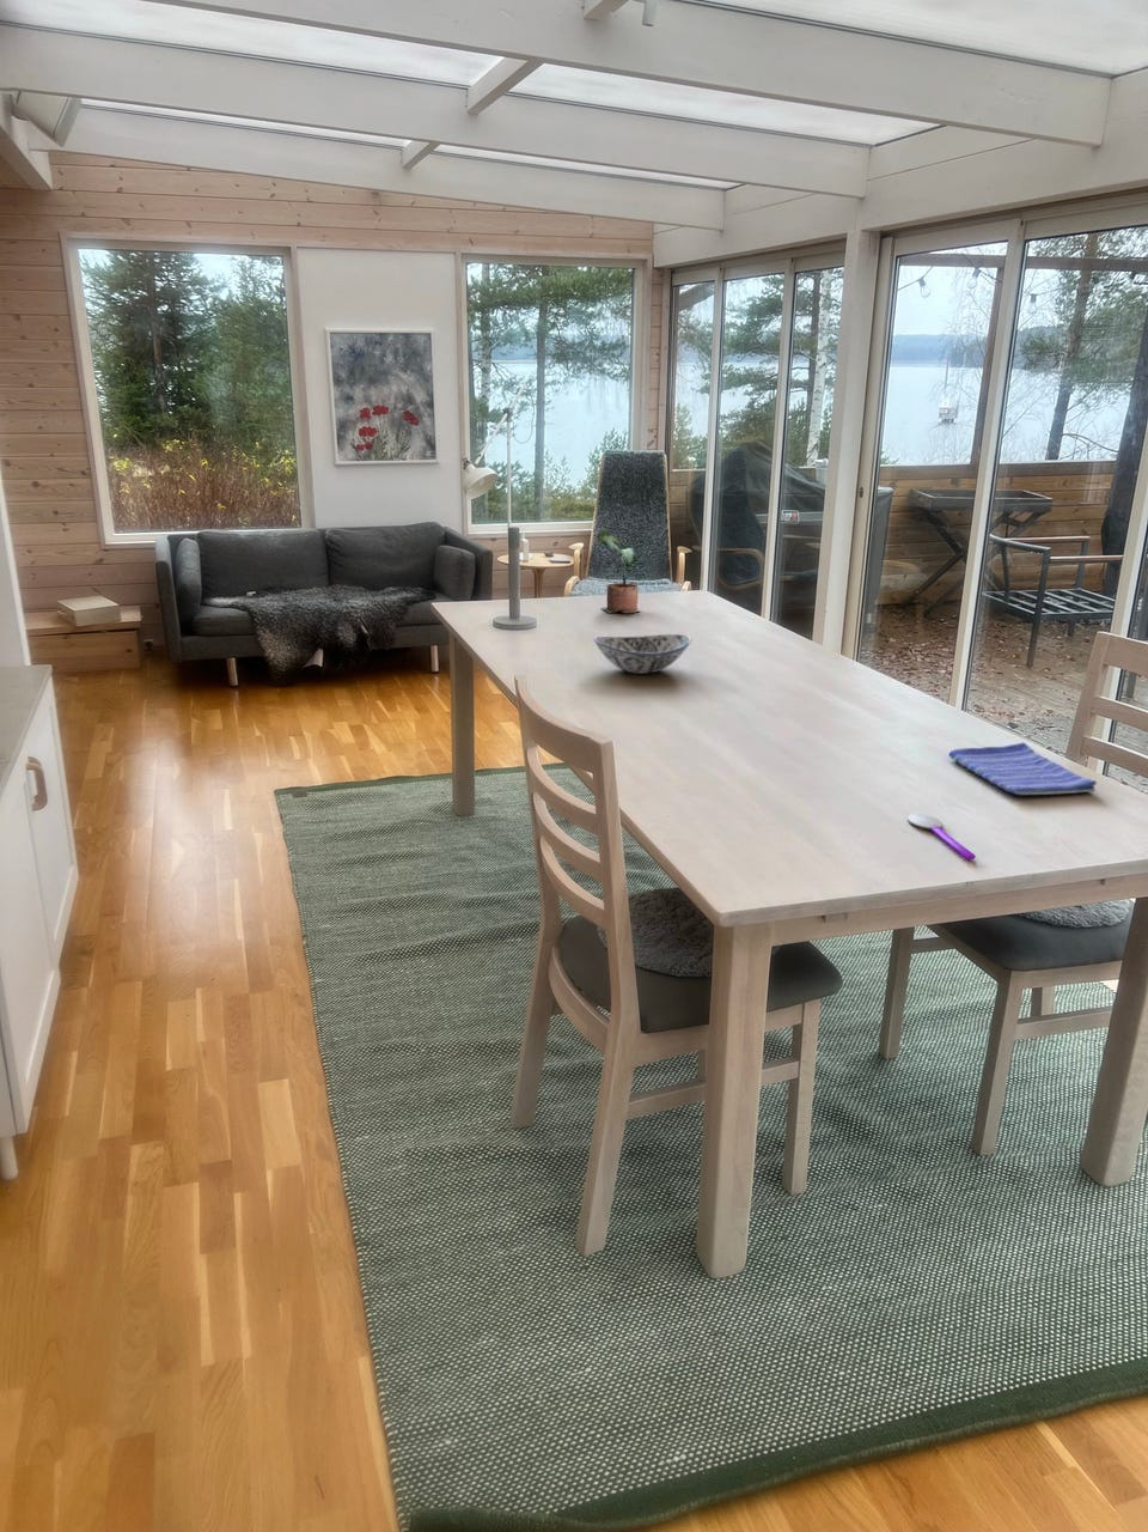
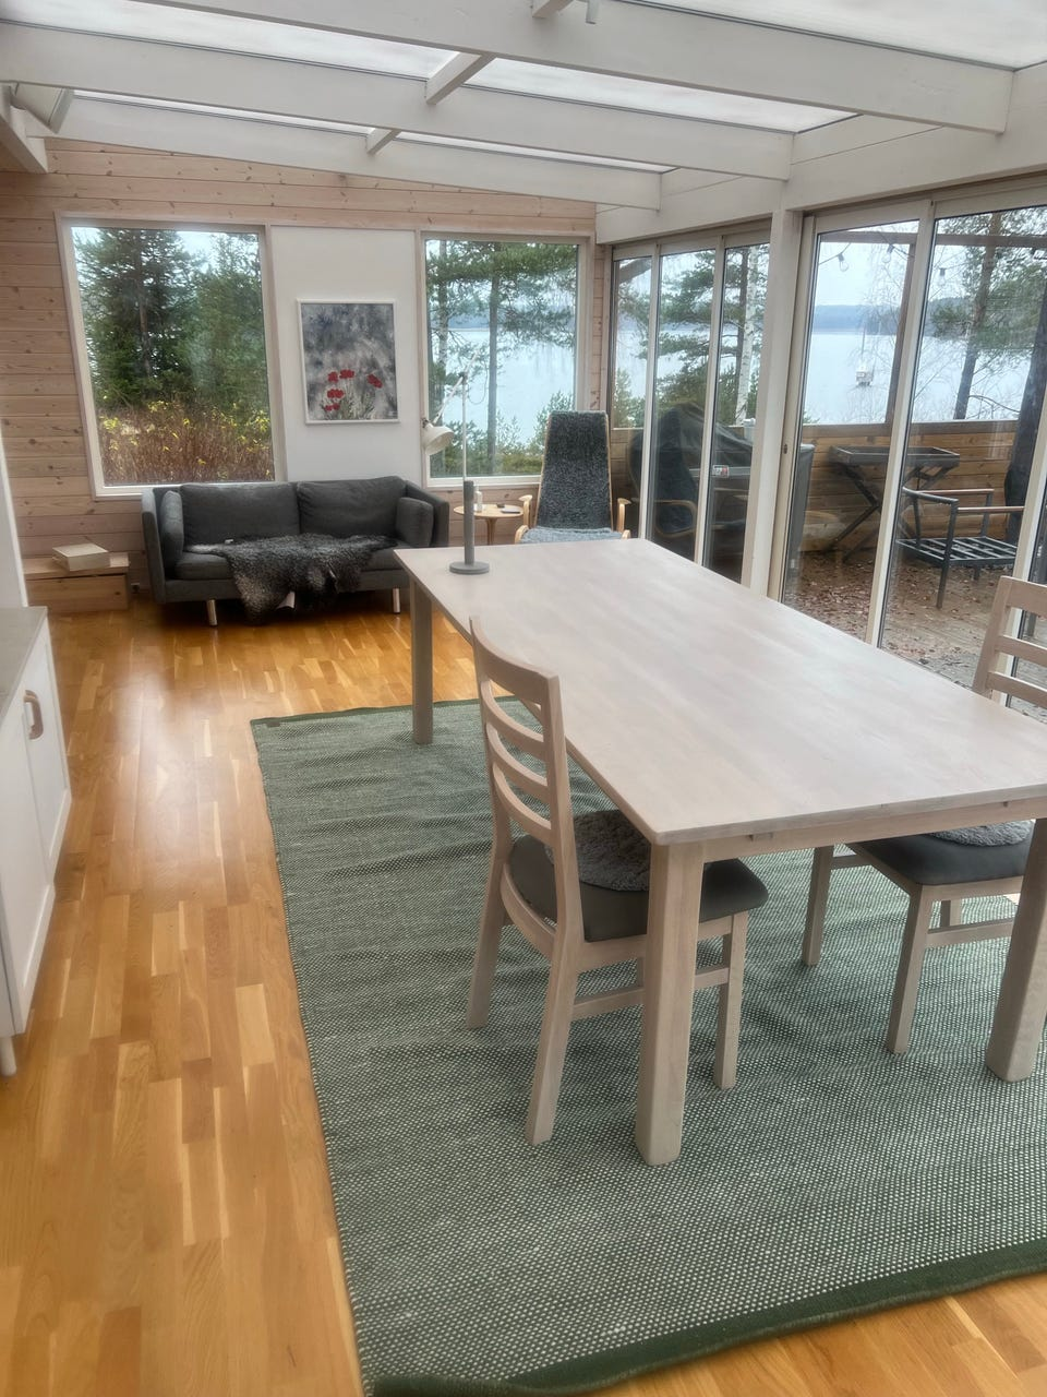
- dish towel (1019, 767)
- spoon (941, 834)
- decorative bowl (642, 654)
- potted plant (623, 572)
